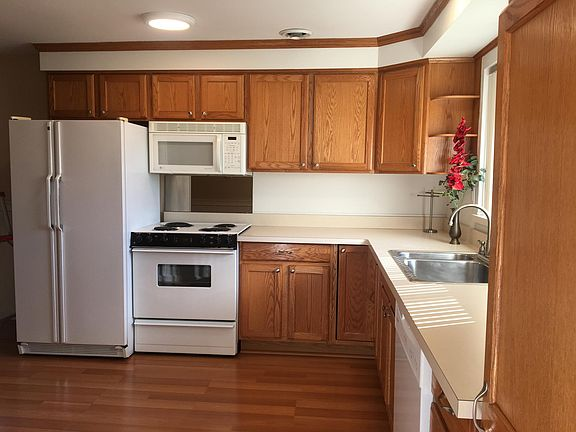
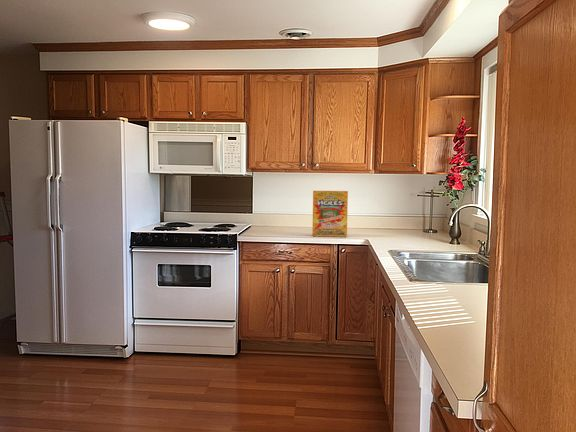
+ cereal box (329, 213)
